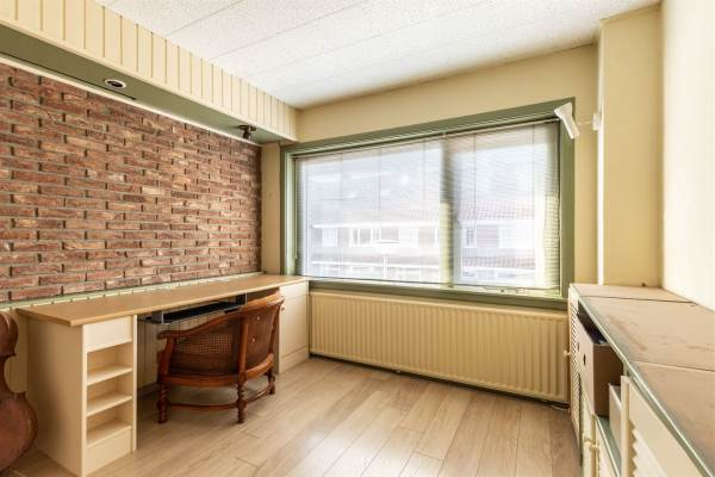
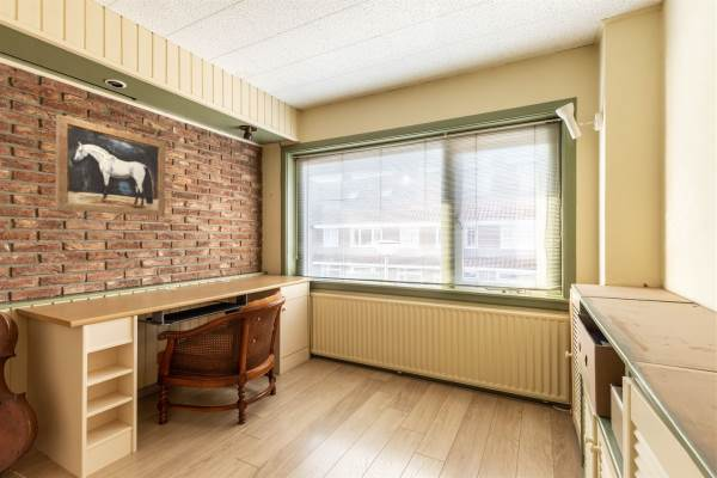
+ wall art (117, 171)
